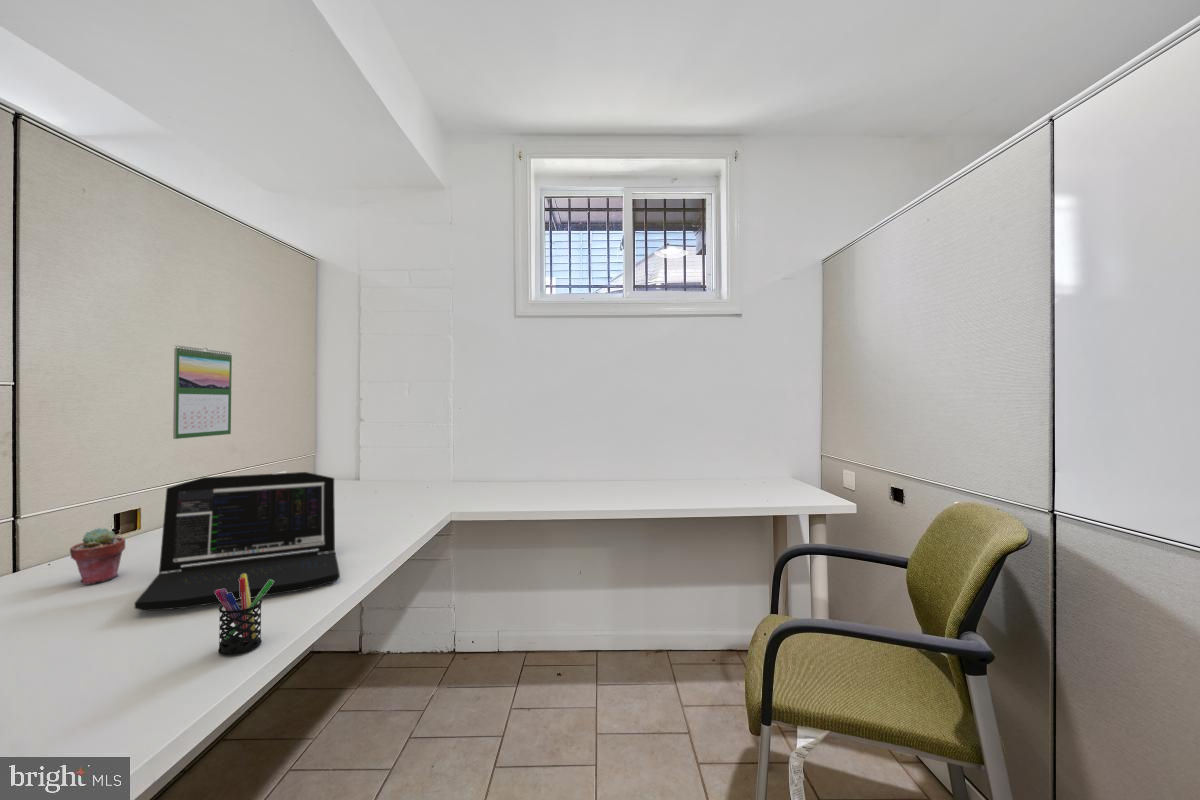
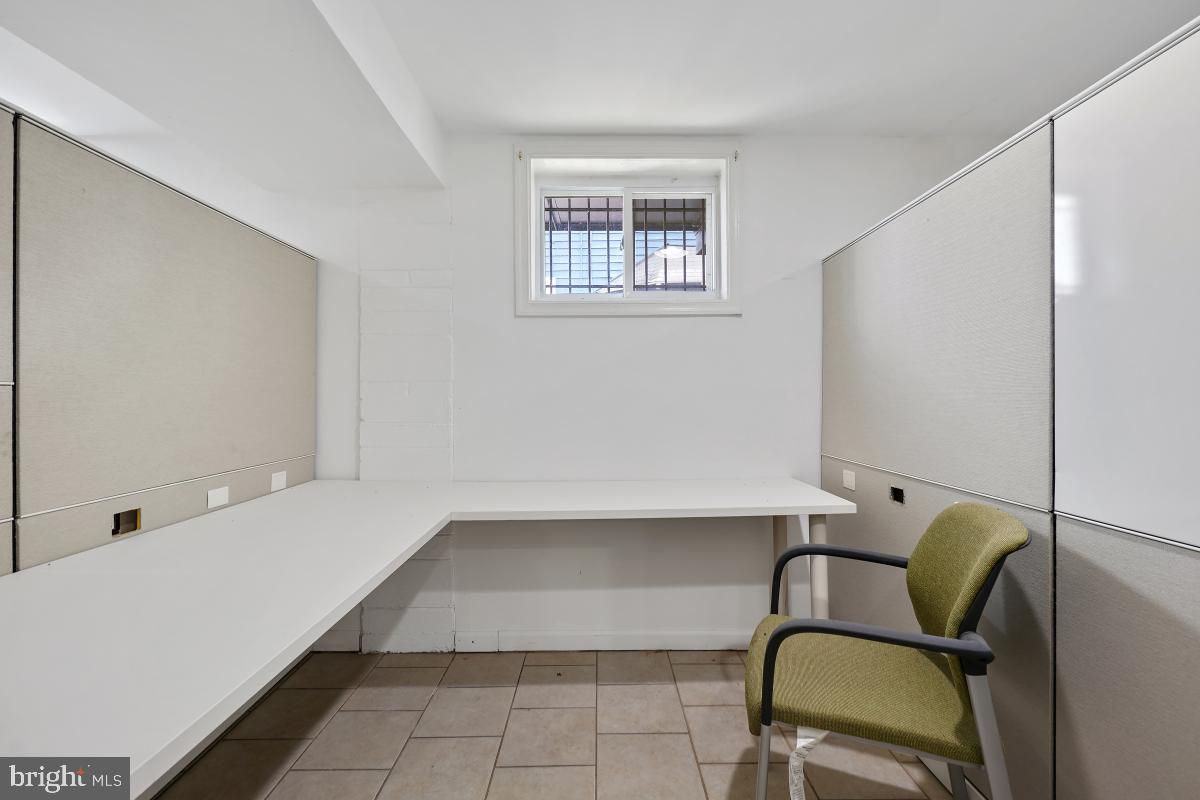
- pen holder (245, 609)
- potted succulent (98, 553)
- calendar (204, 391)
- laptop (251, 531)
